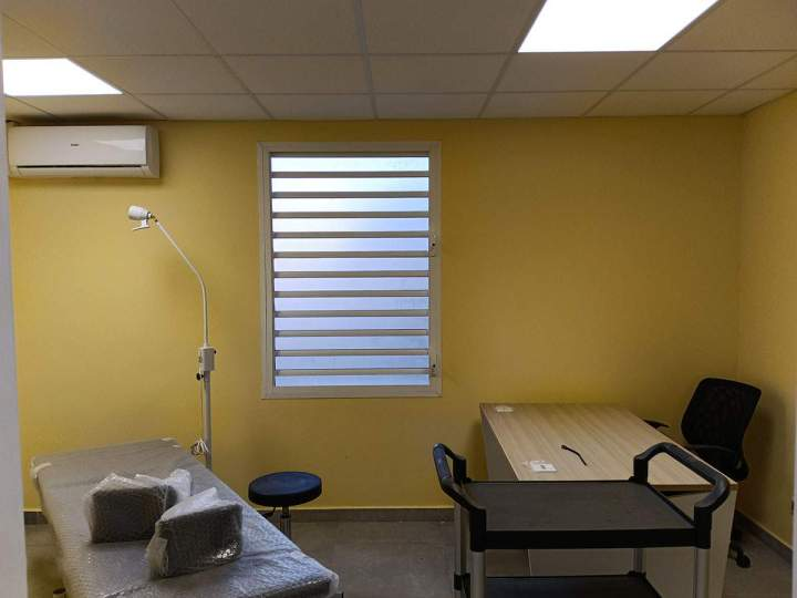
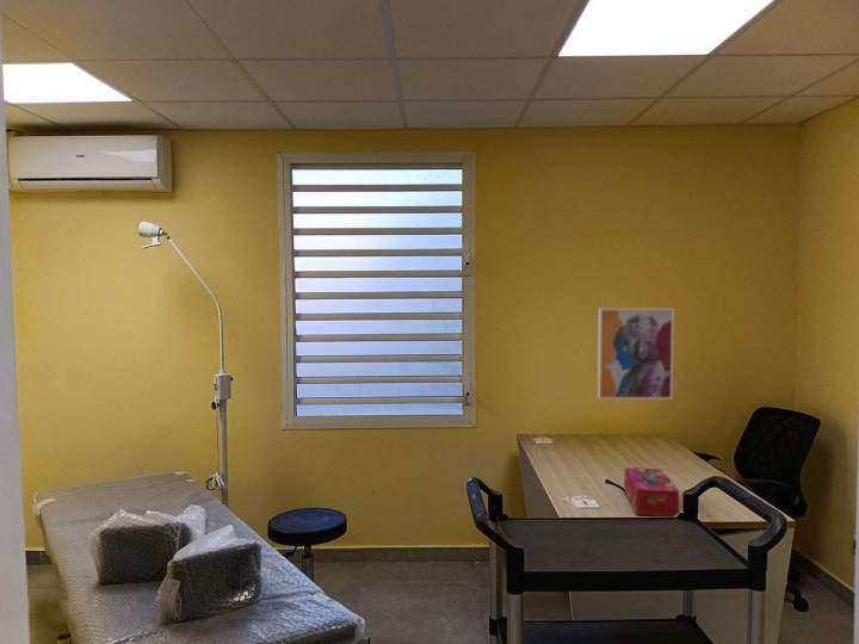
+ tissue box (649, 490)
+ wall art (635, 353)
